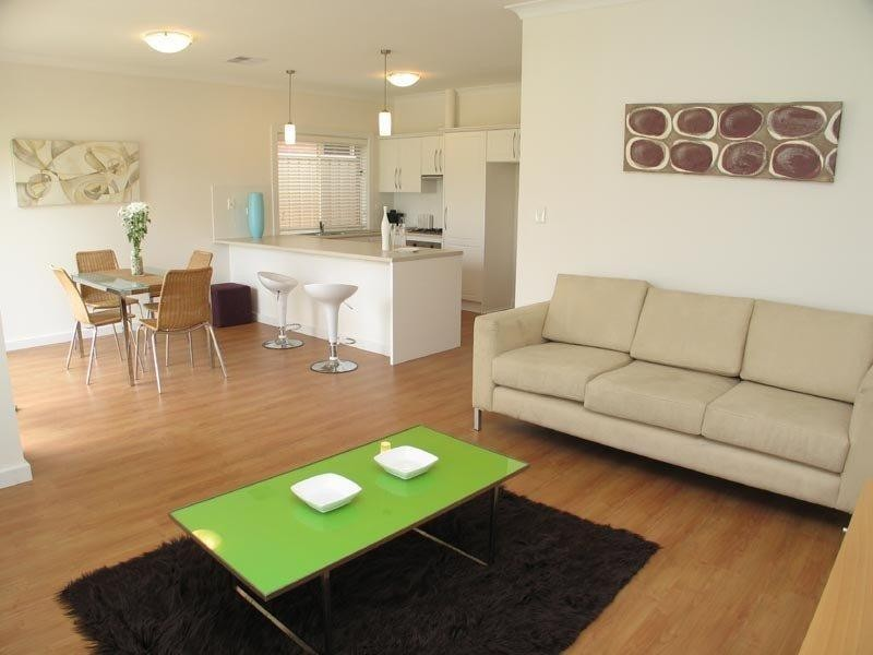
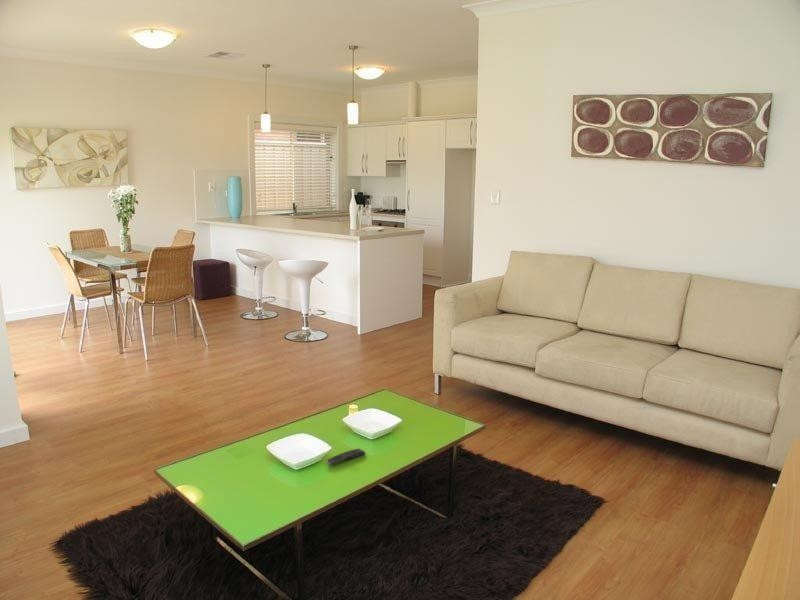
+ remote control (345, 456)
